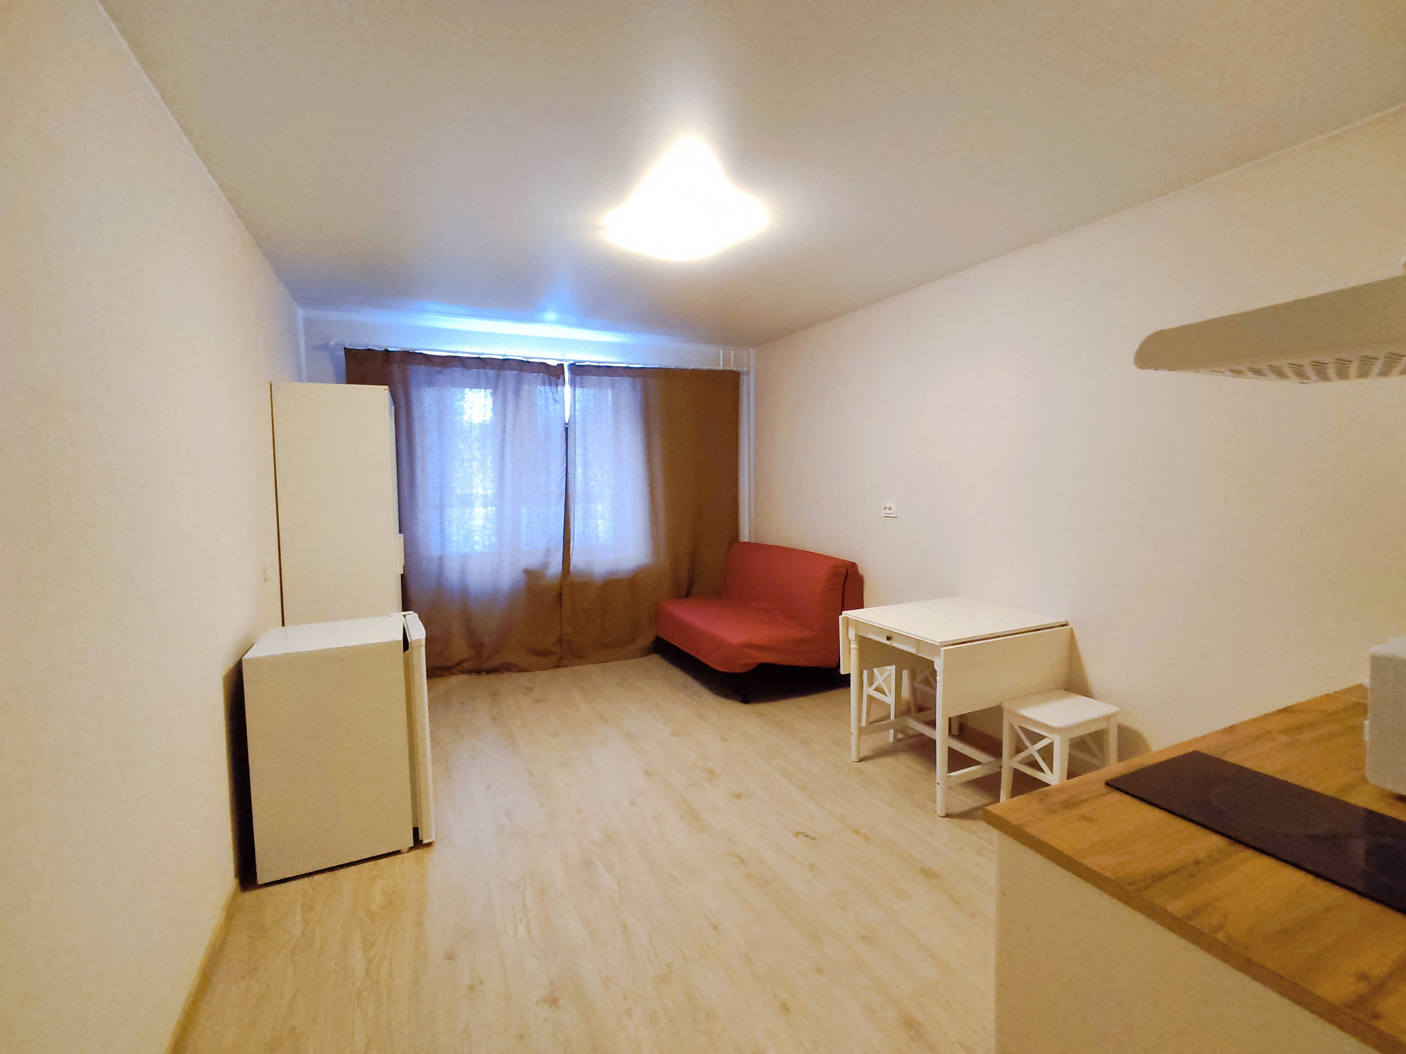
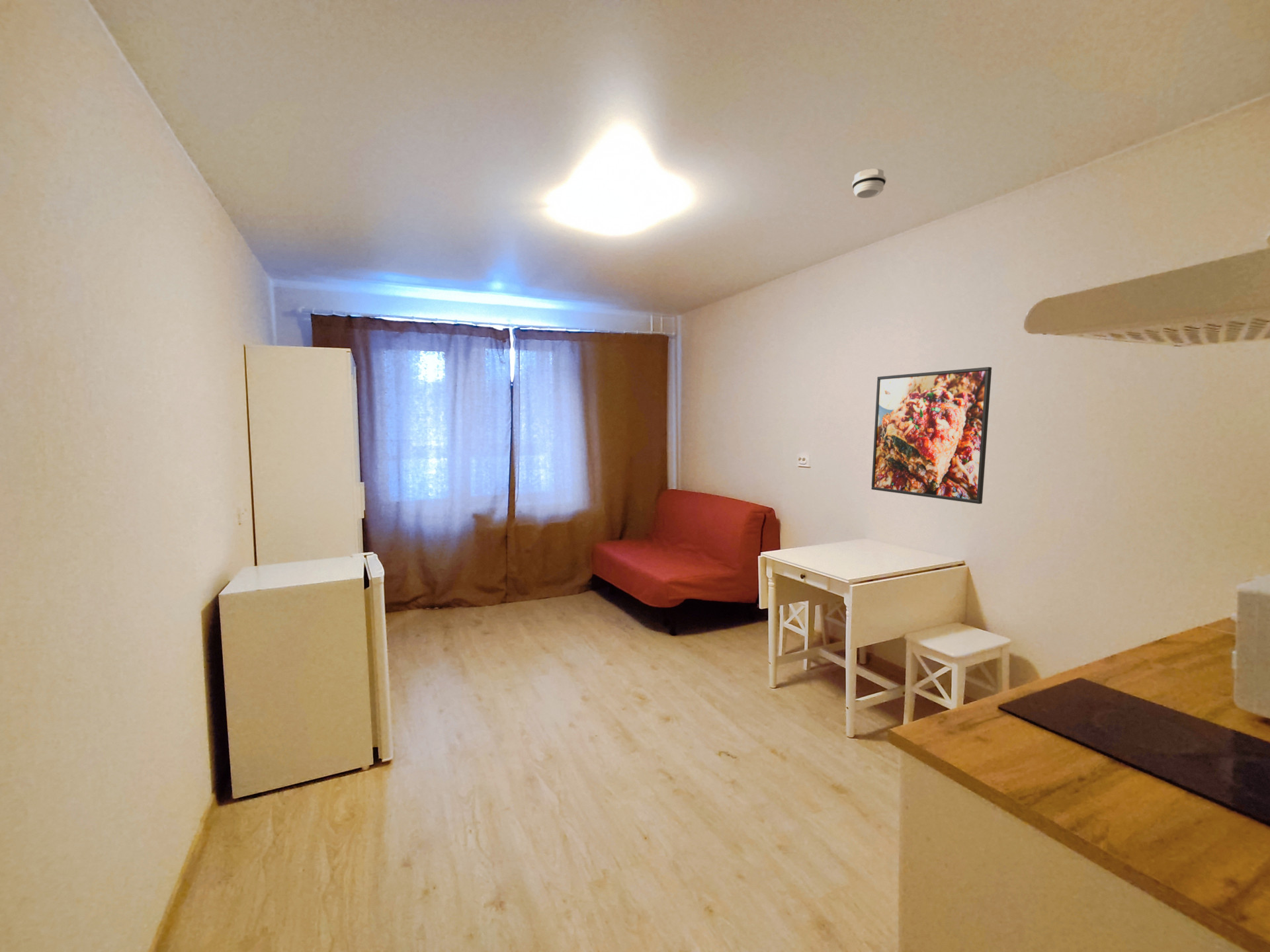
+ smoke detector (868, 184)
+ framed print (925, 434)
